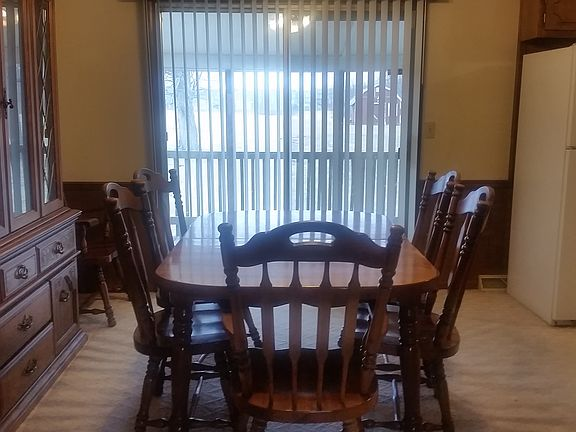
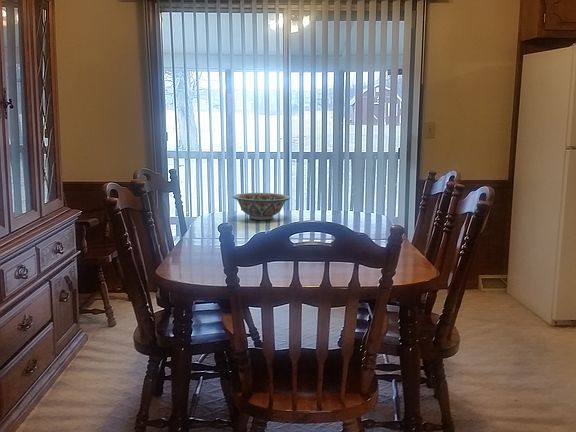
+ decorative bowl (261, 206)
